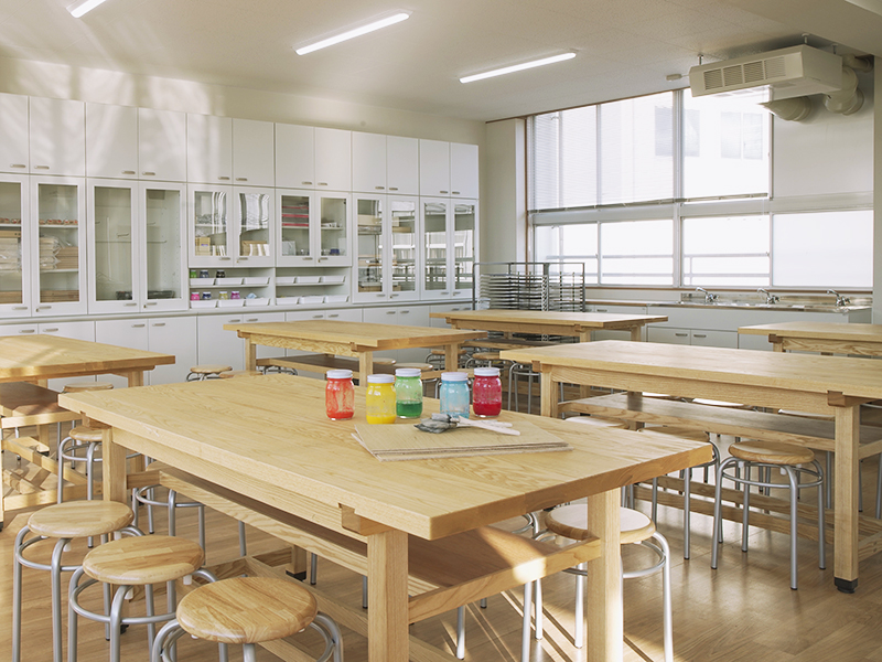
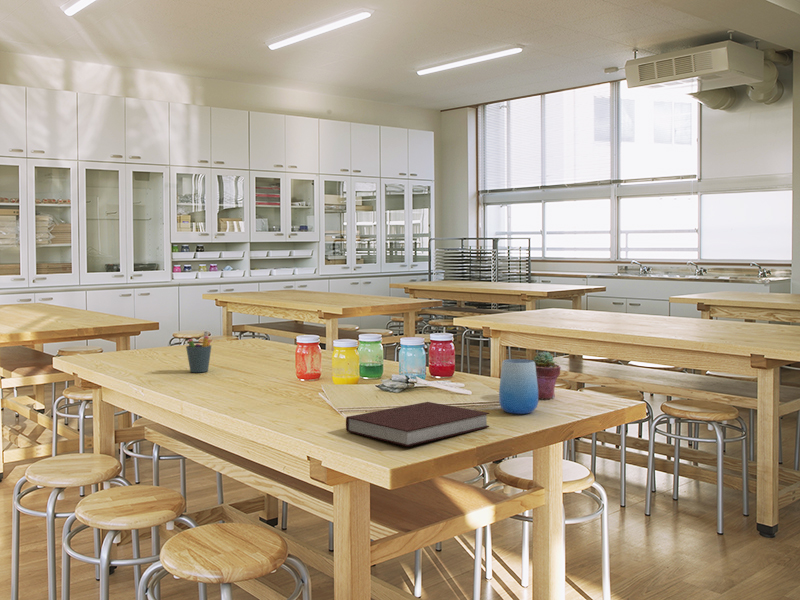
+ pen holder (199, 351)
+ cup (518, 385)
+ notebook (418, 421)
+ potted succulent (542, 374)
